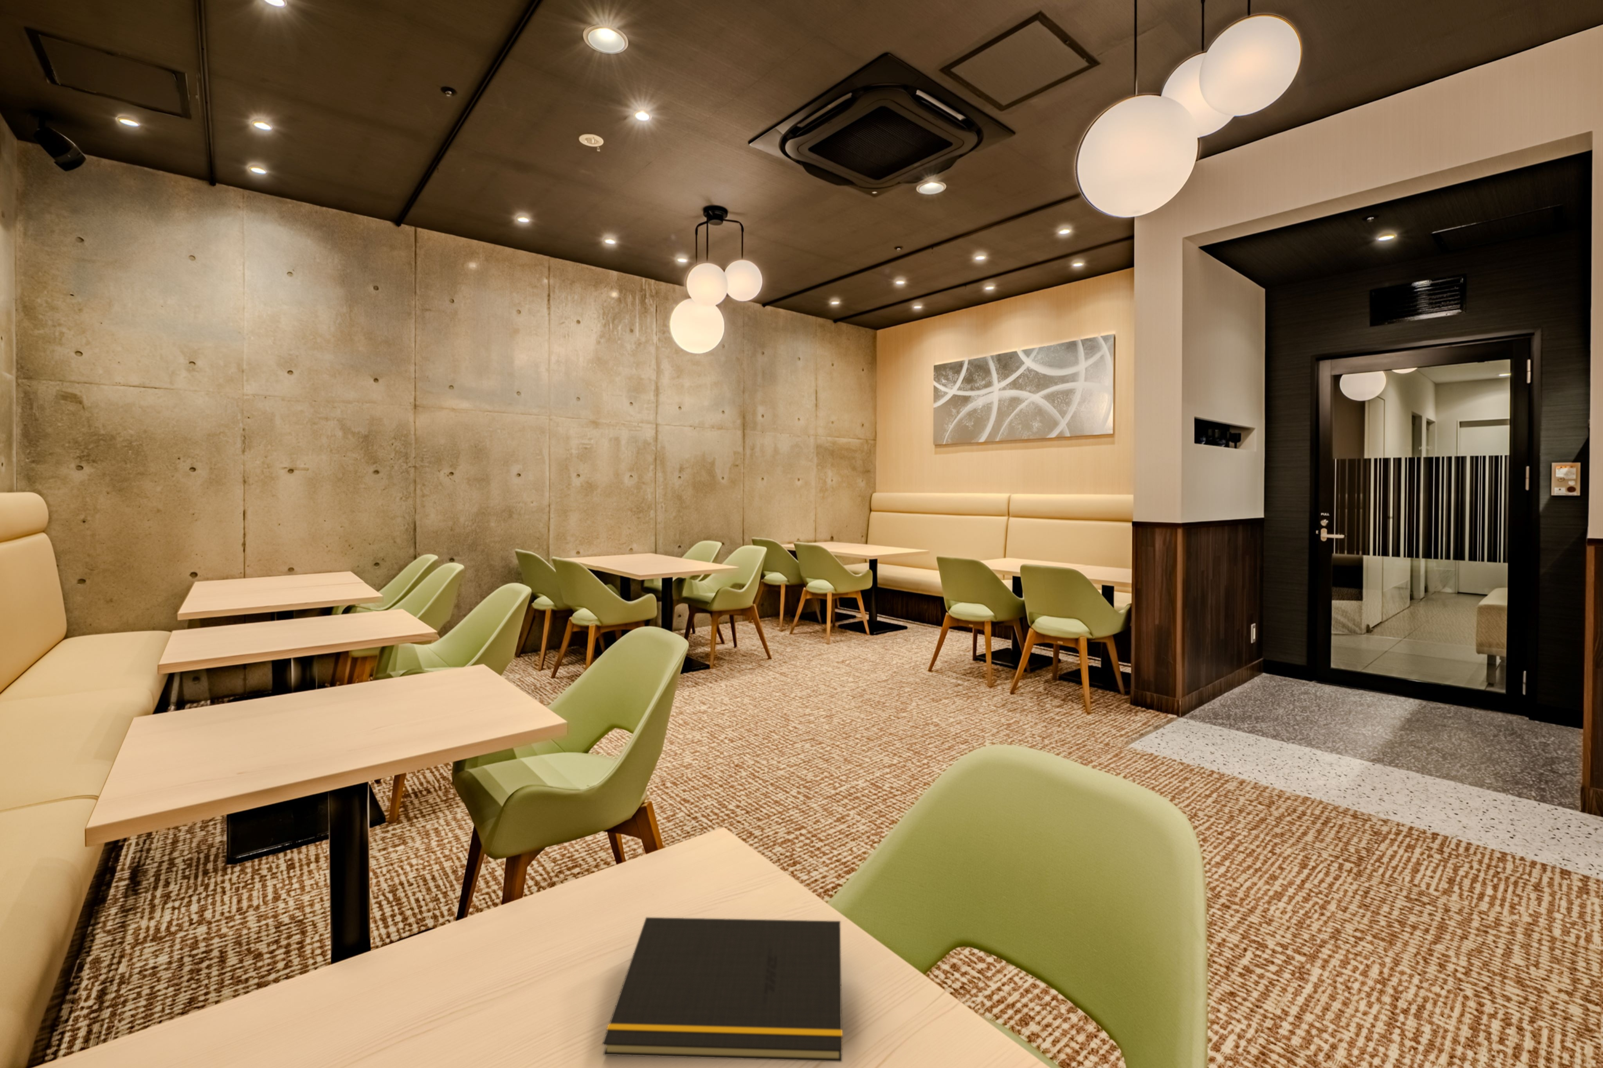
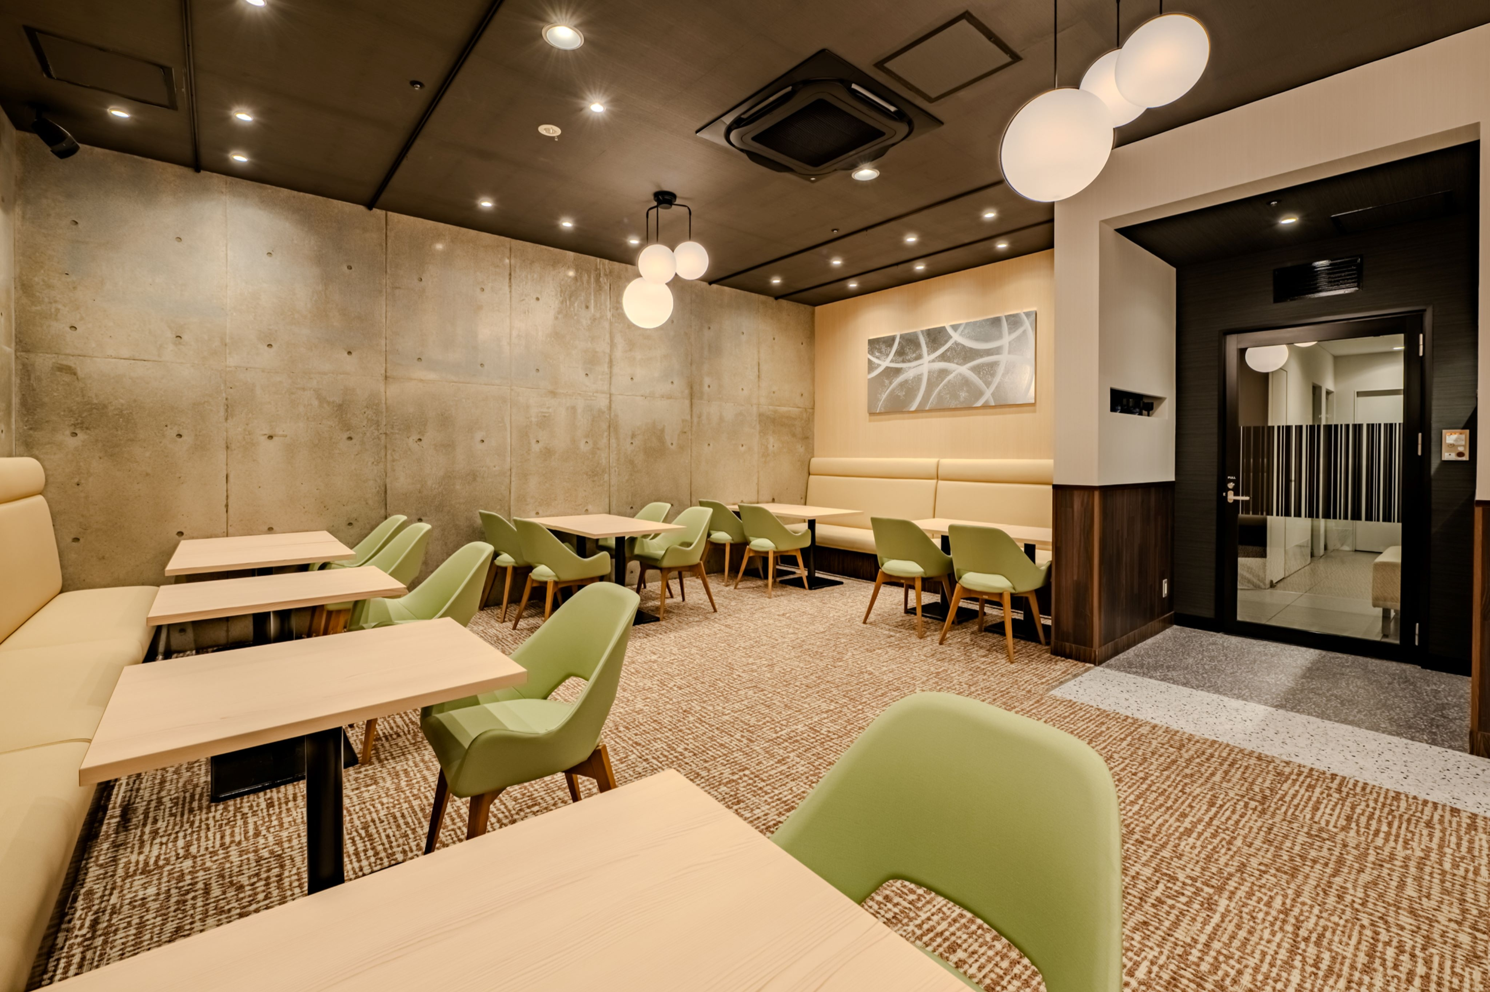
- notepad (733, 981)
